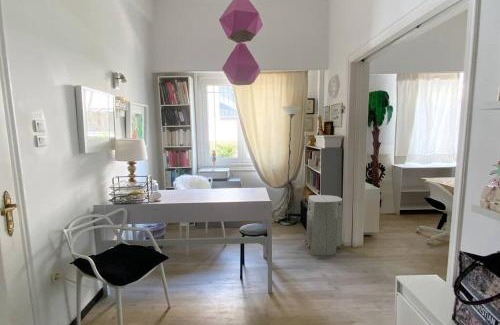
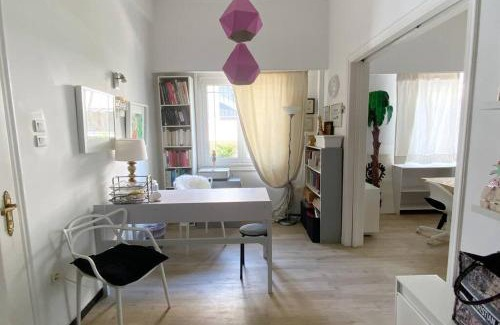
- air purifier (323, 224)
